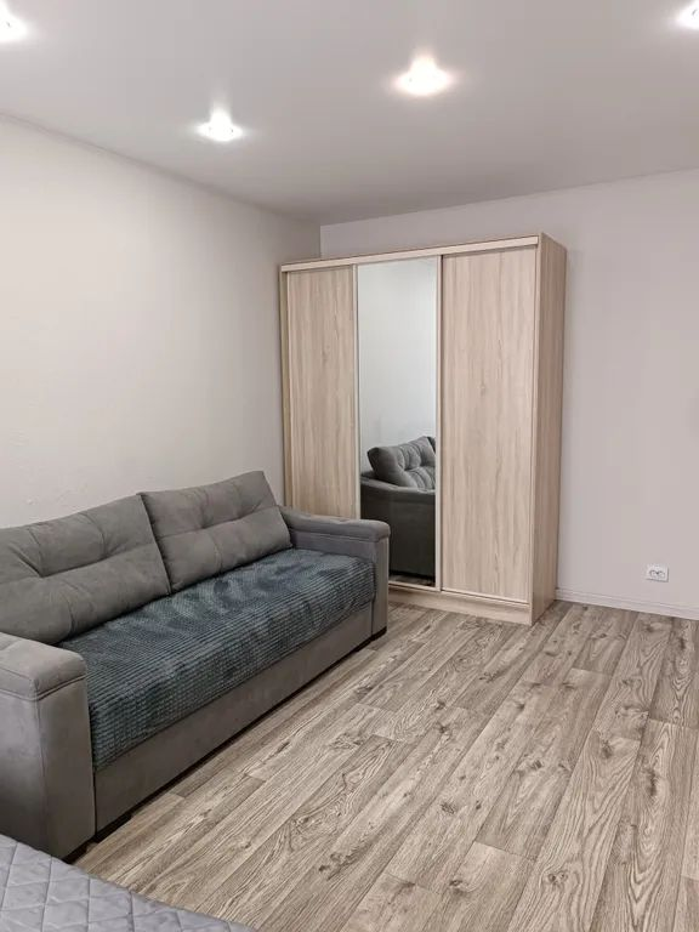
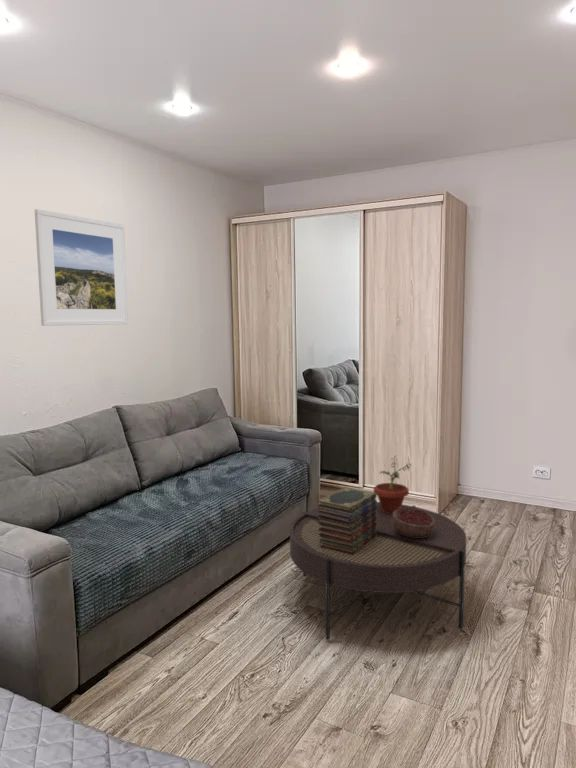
+ potted plant (392, 483)
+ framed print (85, 271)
+ coffee table (375, 564)
+ decorative bowl (413, 522)
+ book stack (347, 515)
